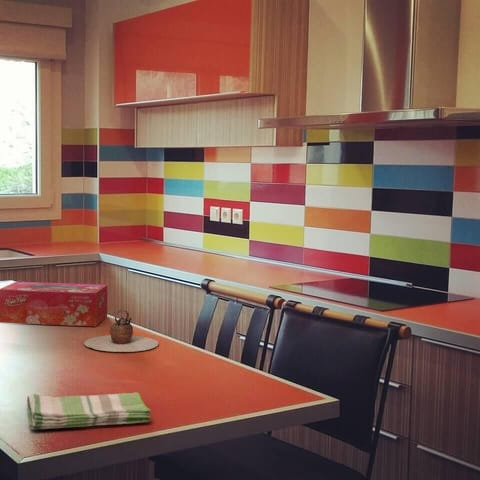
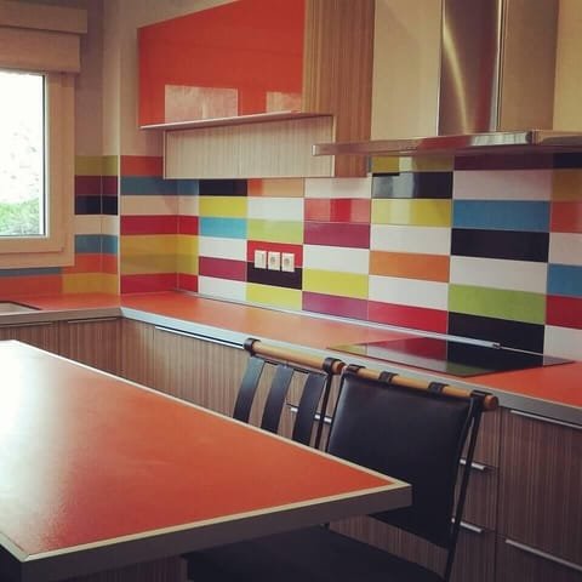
- dish towel (87, 405)
- teapot (121, 327)
- tissue box (54, 303)
